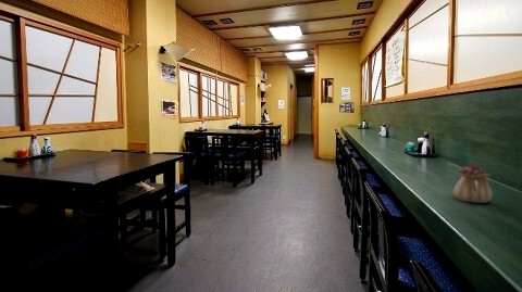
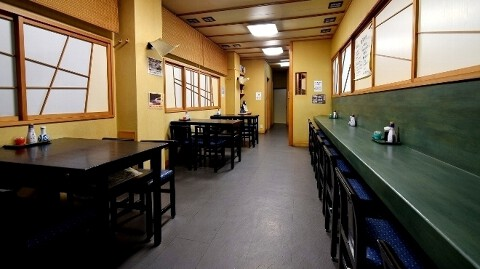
- teapot (473, 180)
